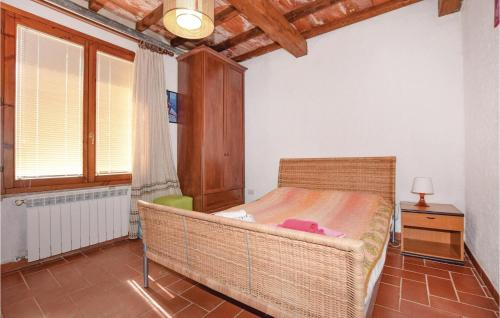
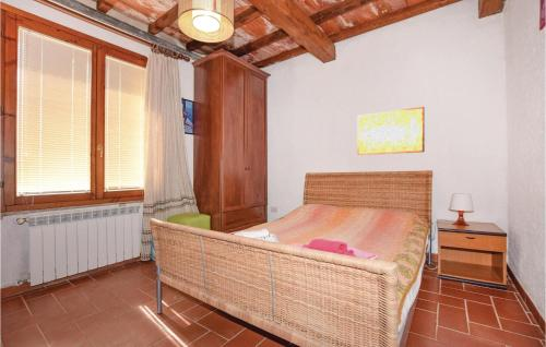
+ wall art (388, 132)
